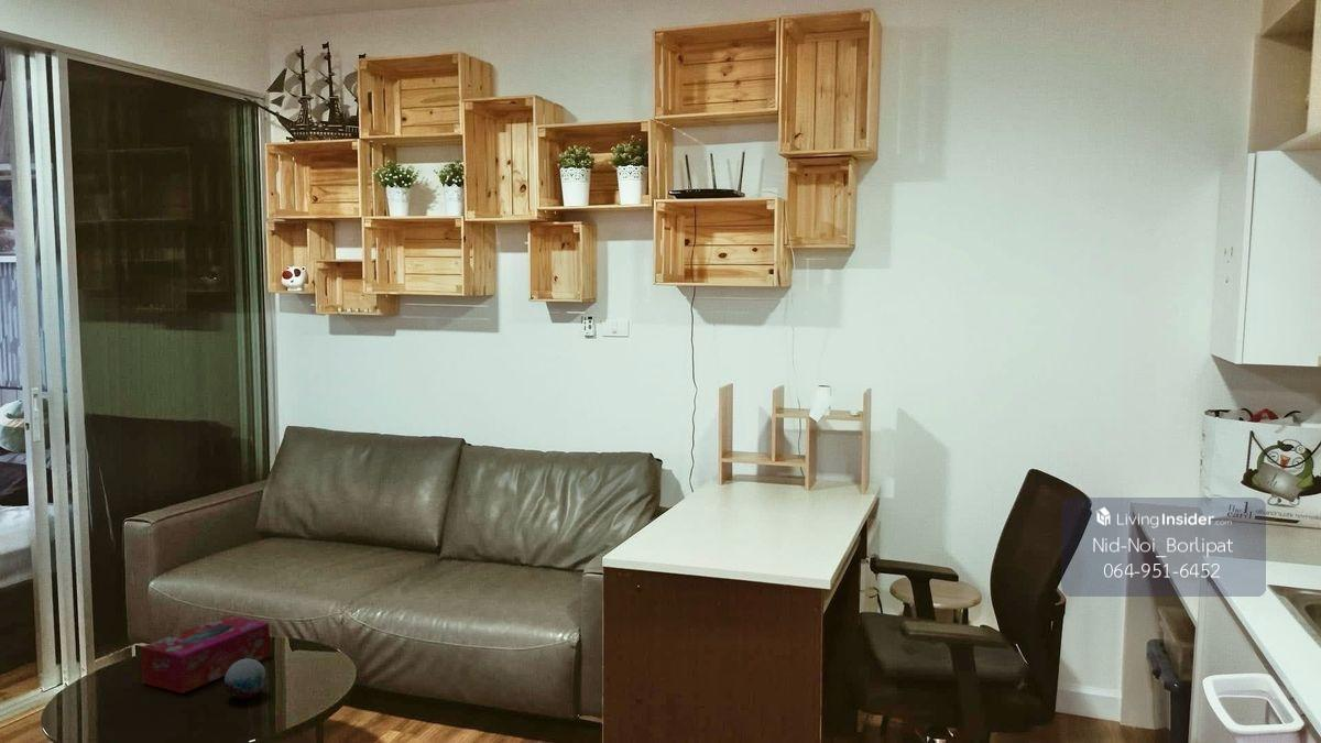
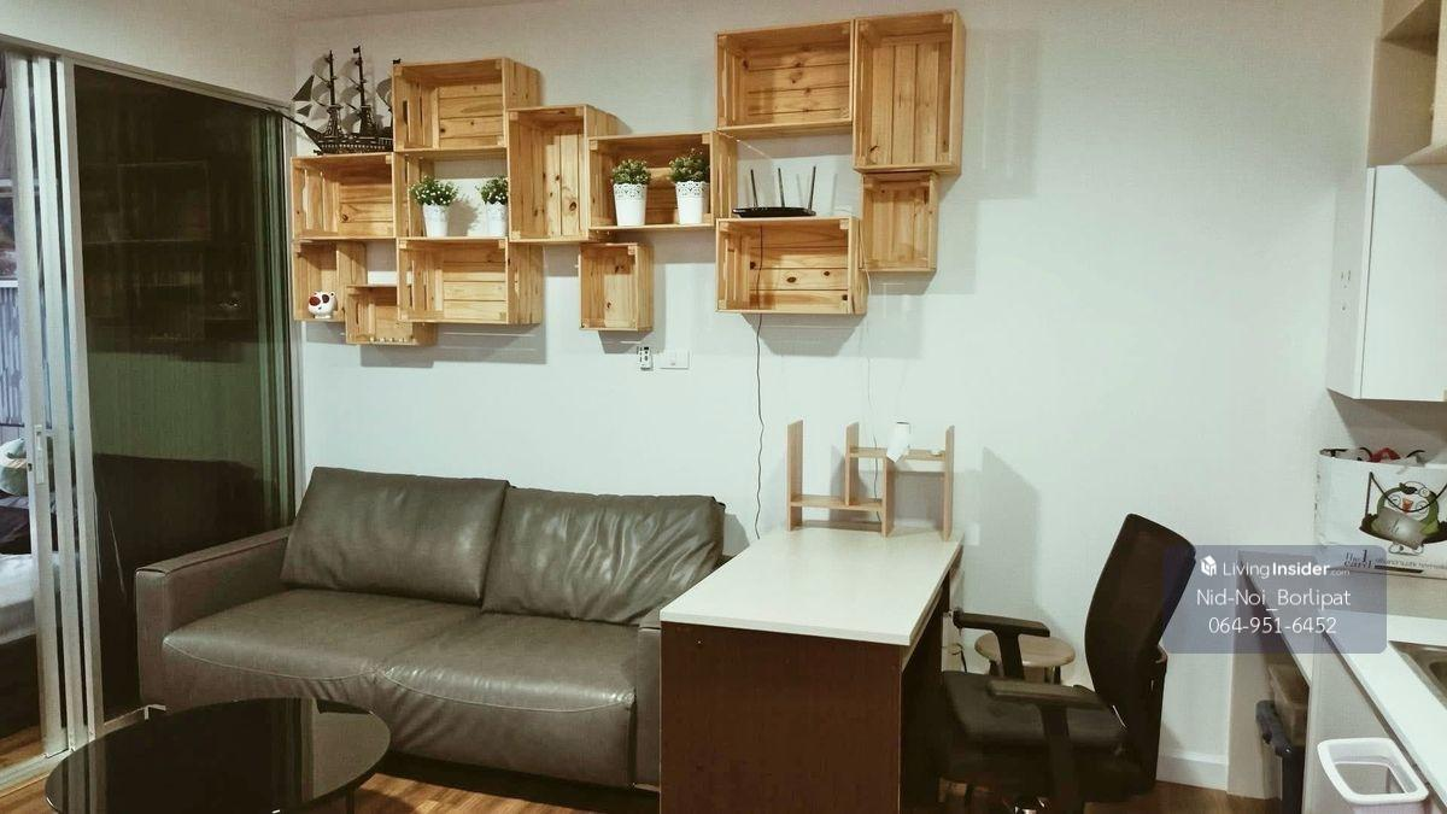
- tissue box (208, 652)
- decorative orb (245, 678)
